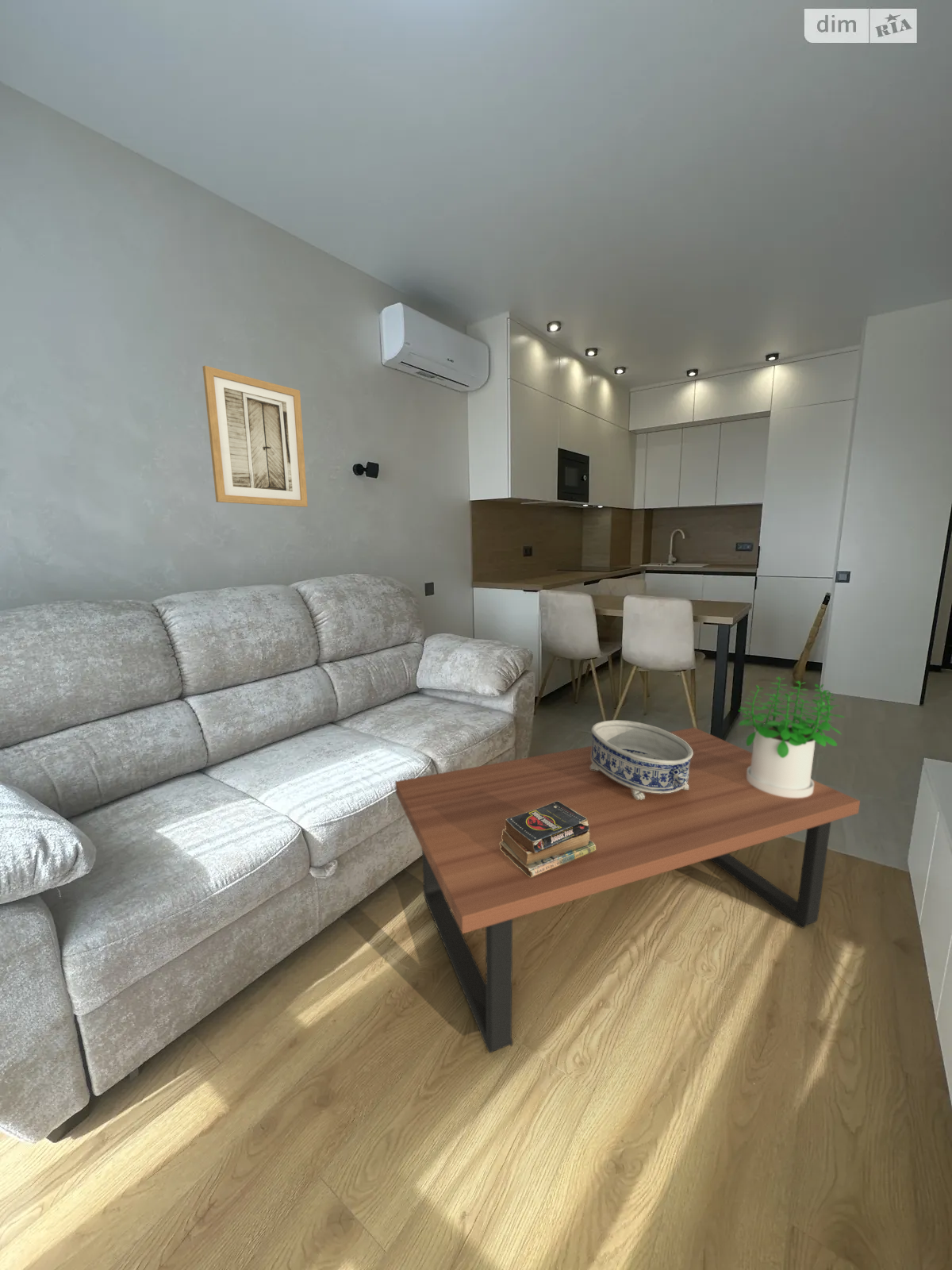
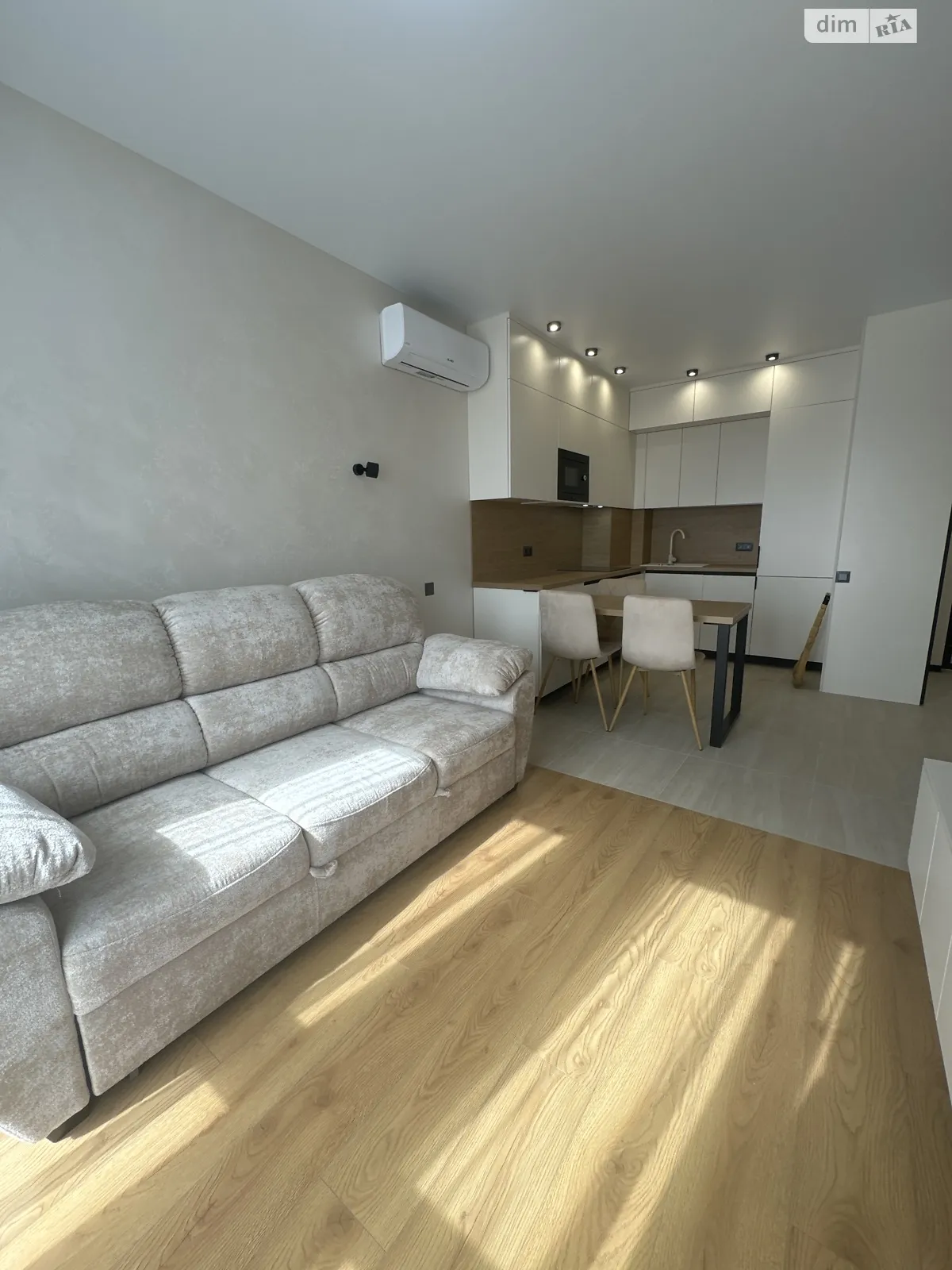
- books (547, 834)
- potted plant (791, 735)
- wall art (259, 443)
- decorative bowl (638, 756)
- coffee table (614, 852)
